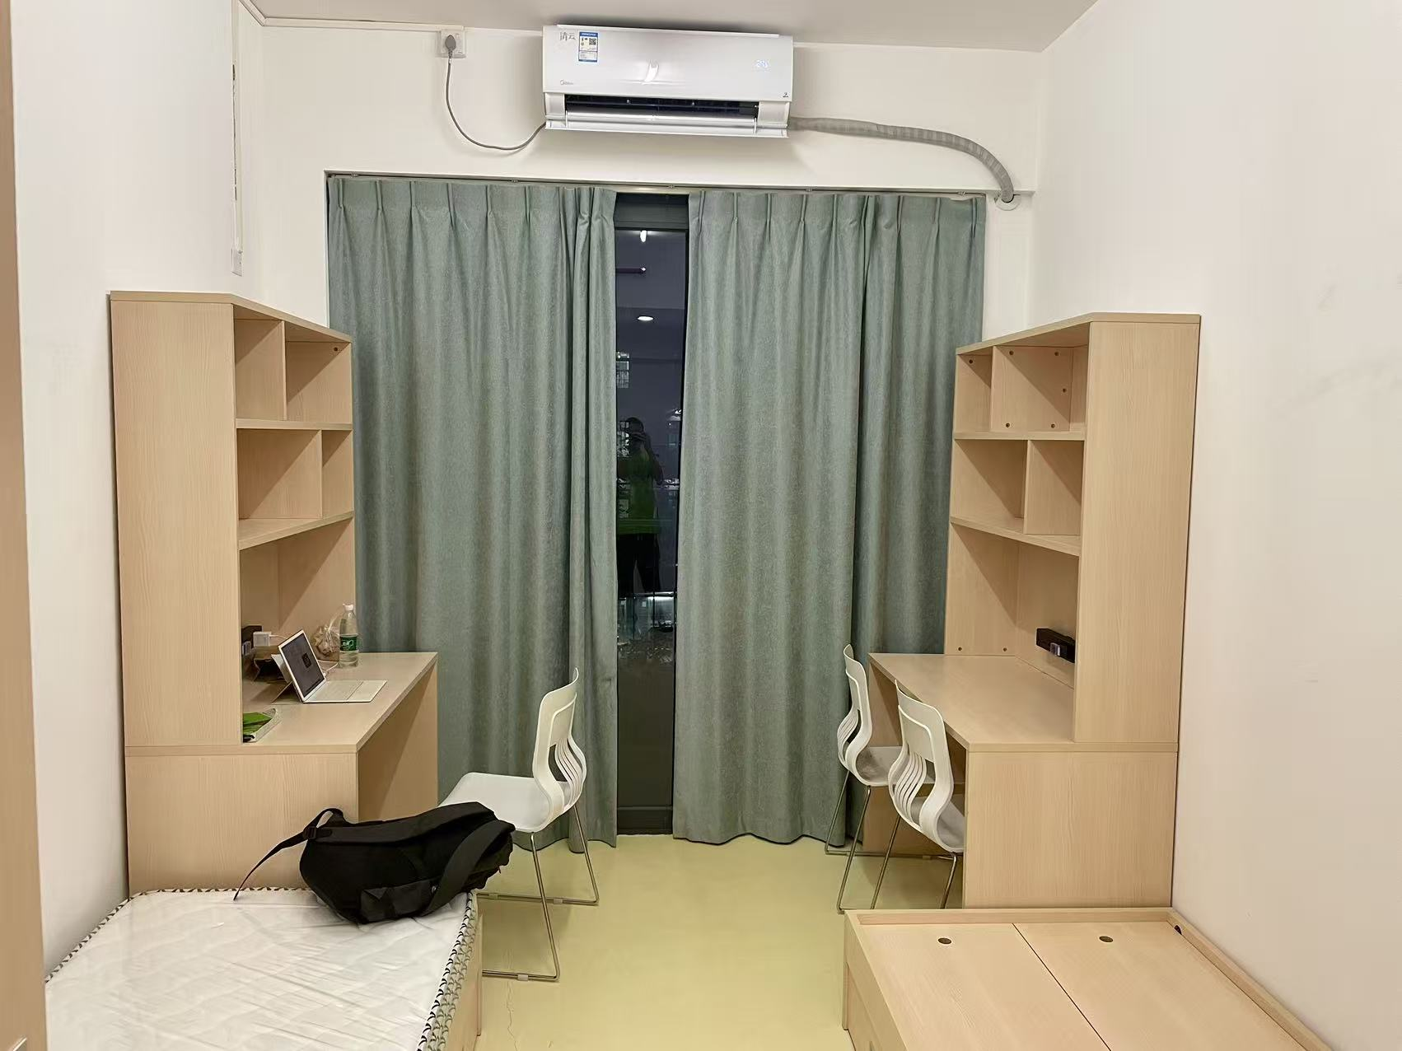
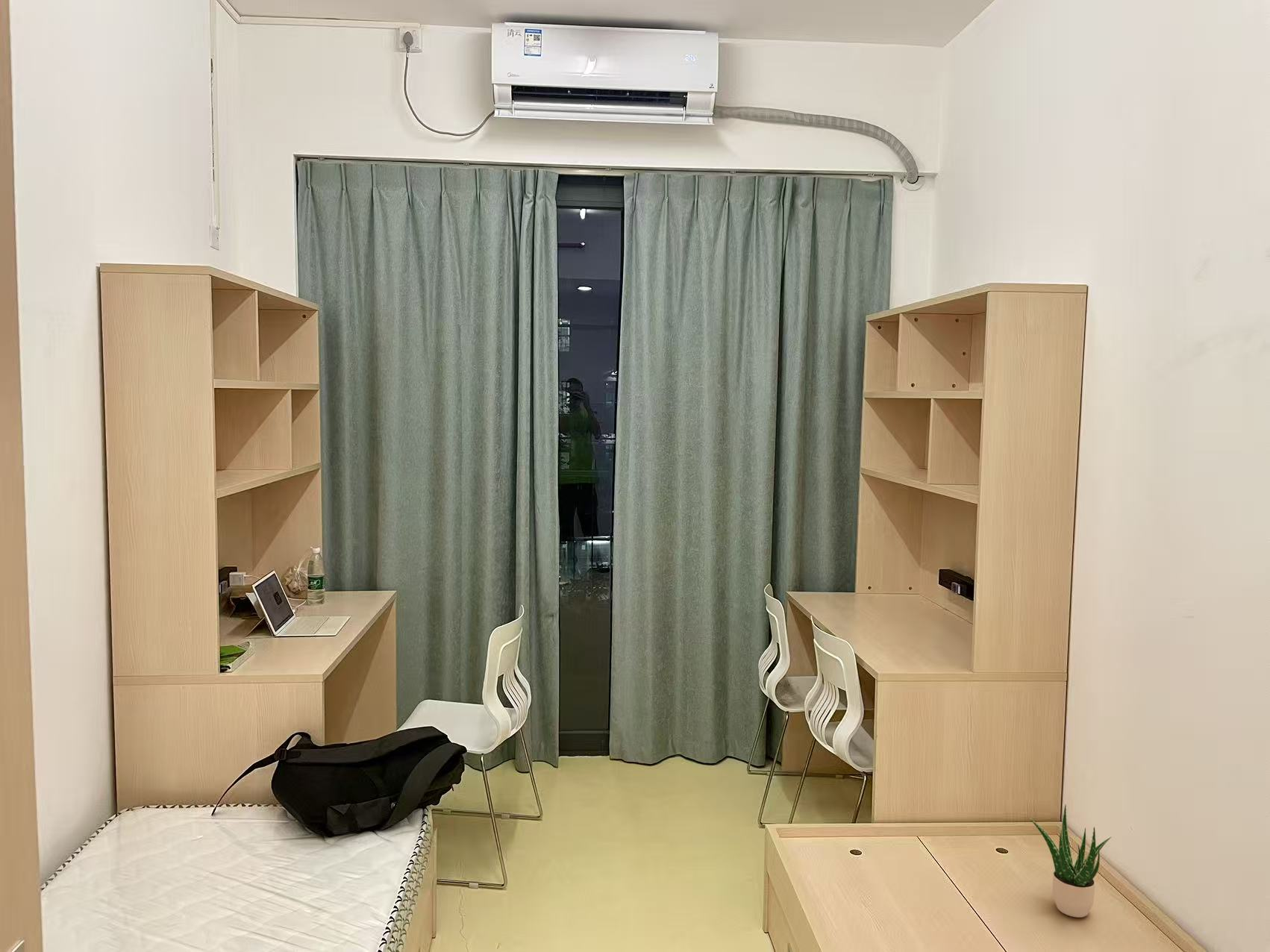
+ potted plant (1072, 861)
